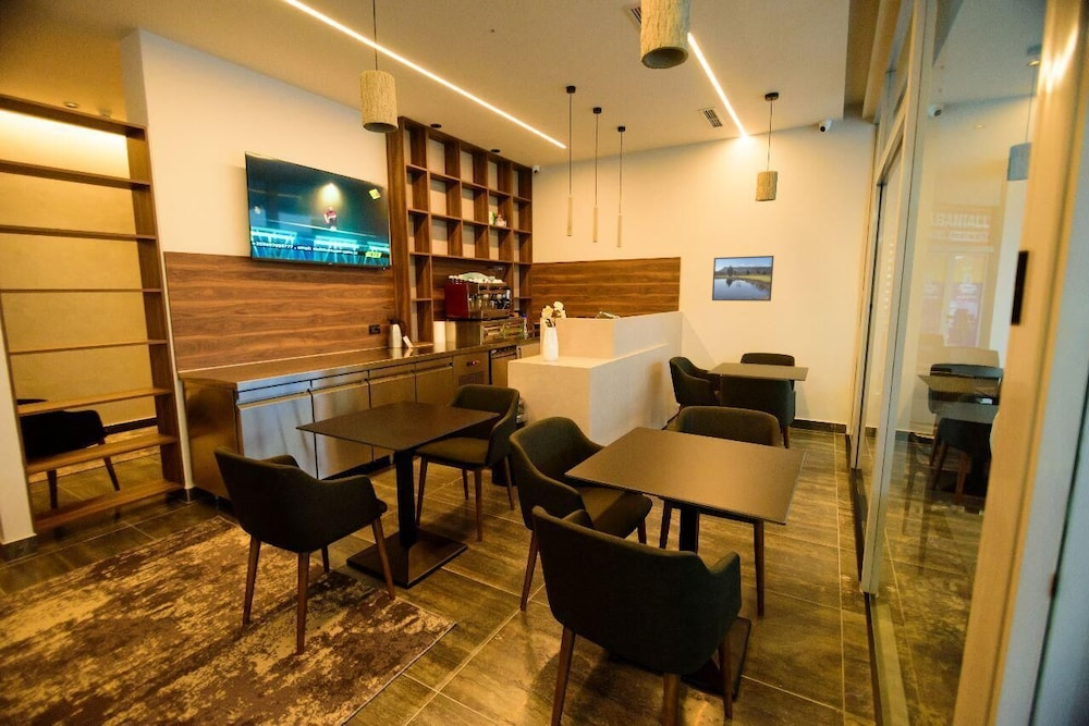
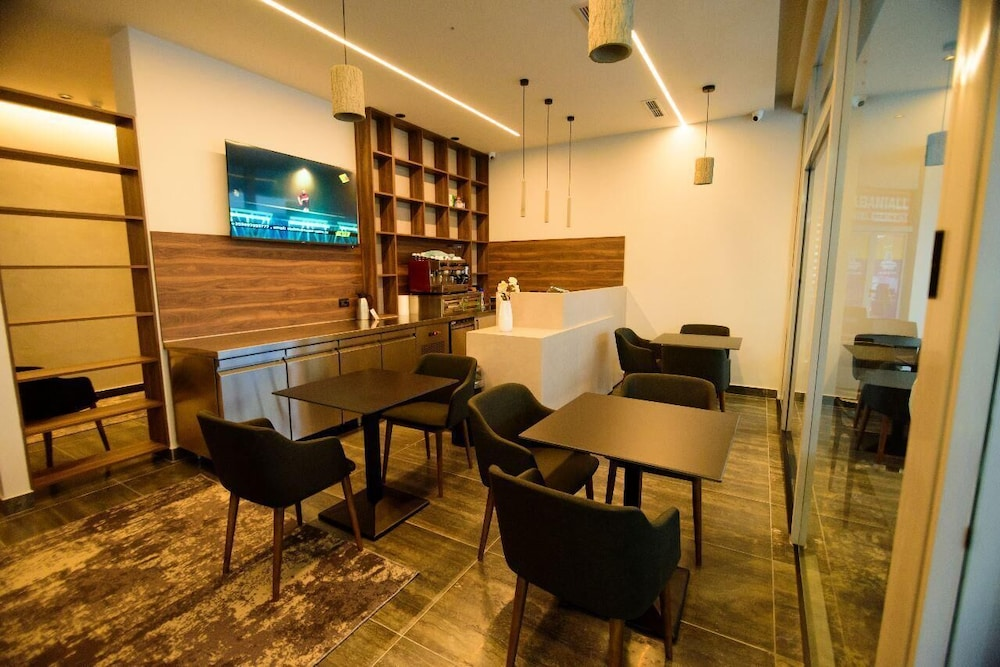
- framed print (742, 279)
